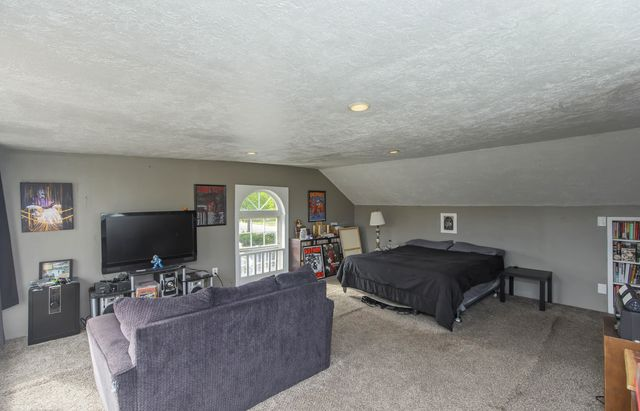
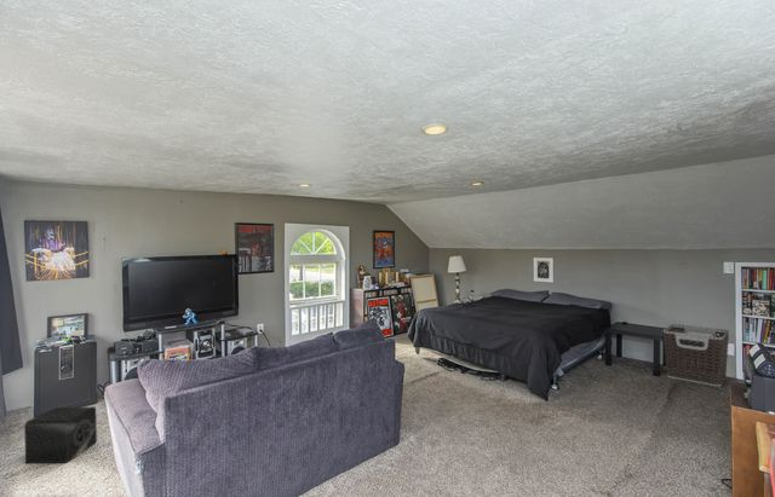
+ clothes hamper (695, 353)
+ speaker (63, 433)
